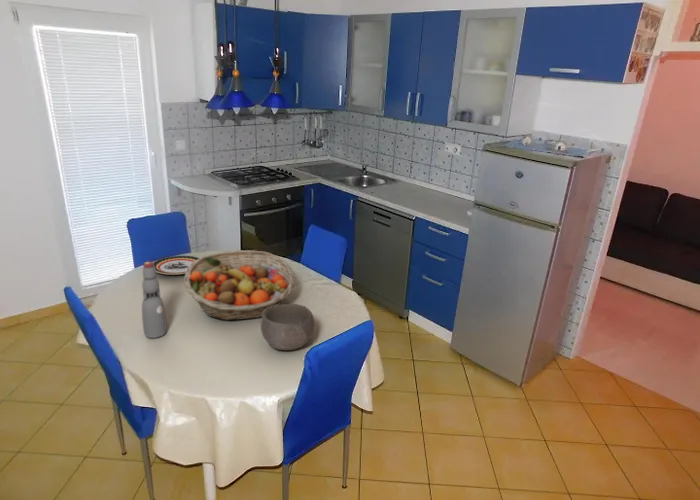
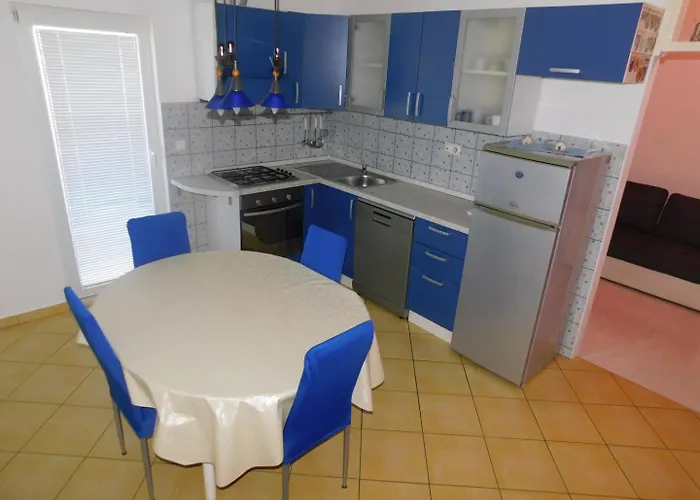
- bottle (152, 299)
- fruit basket (241, 284)
- bowl (287, 329)
- plate (178, 266)
